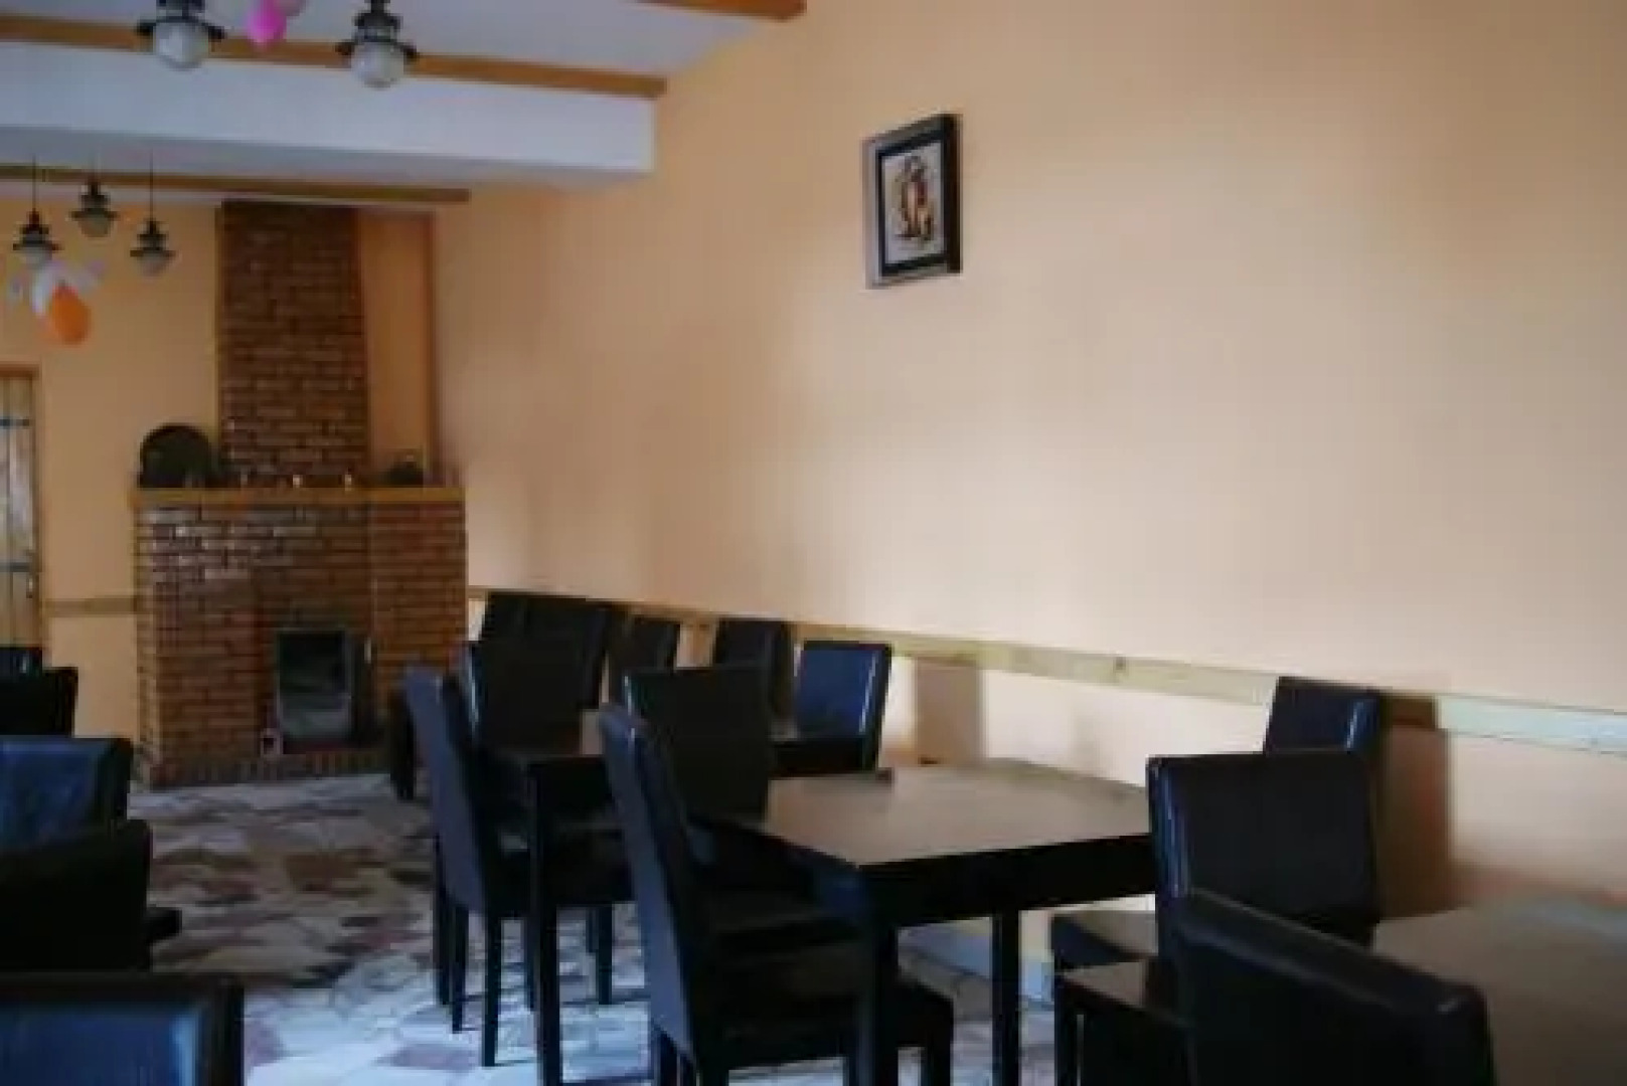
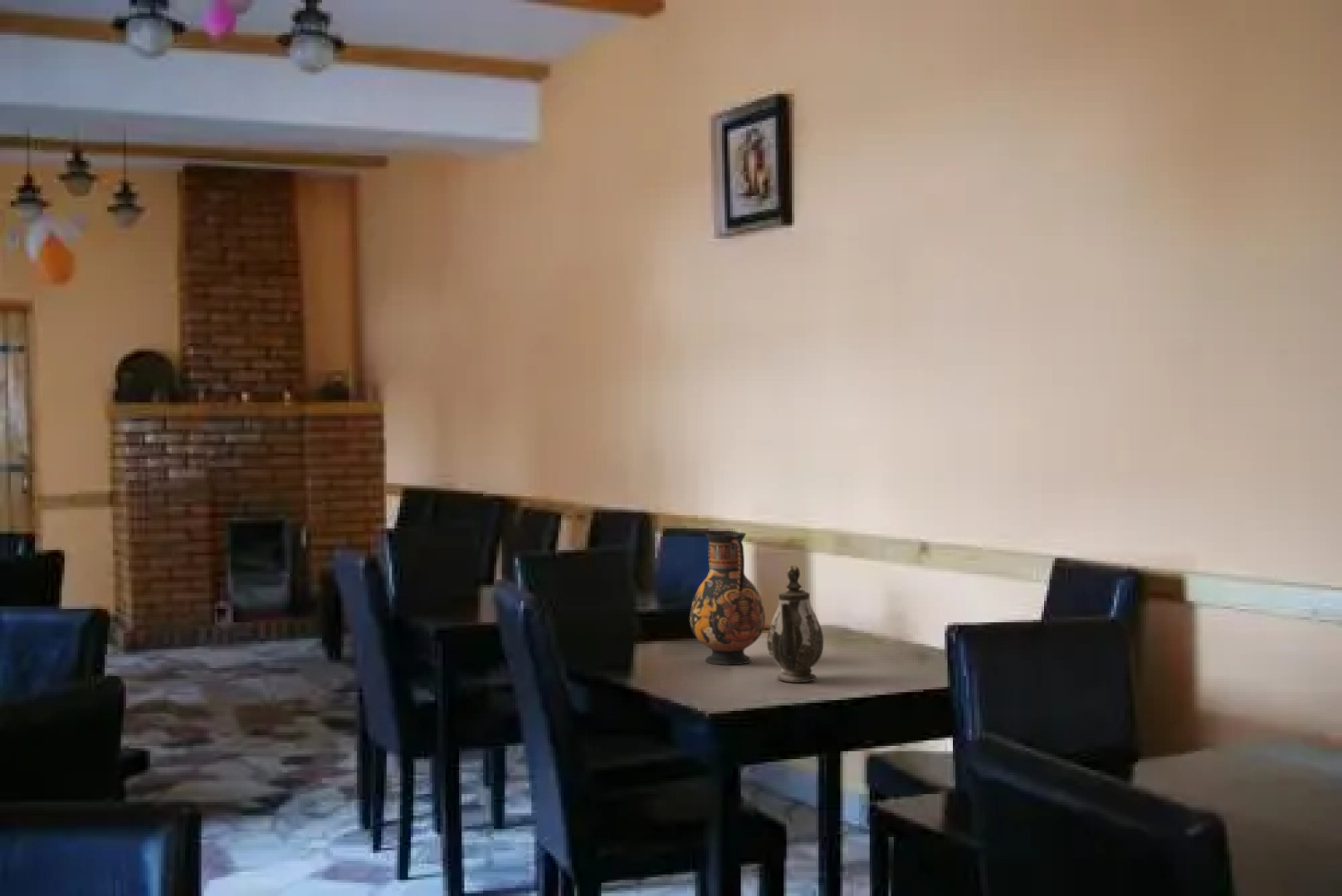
+ vase (727, 597)
+ teapot (794, 622)
